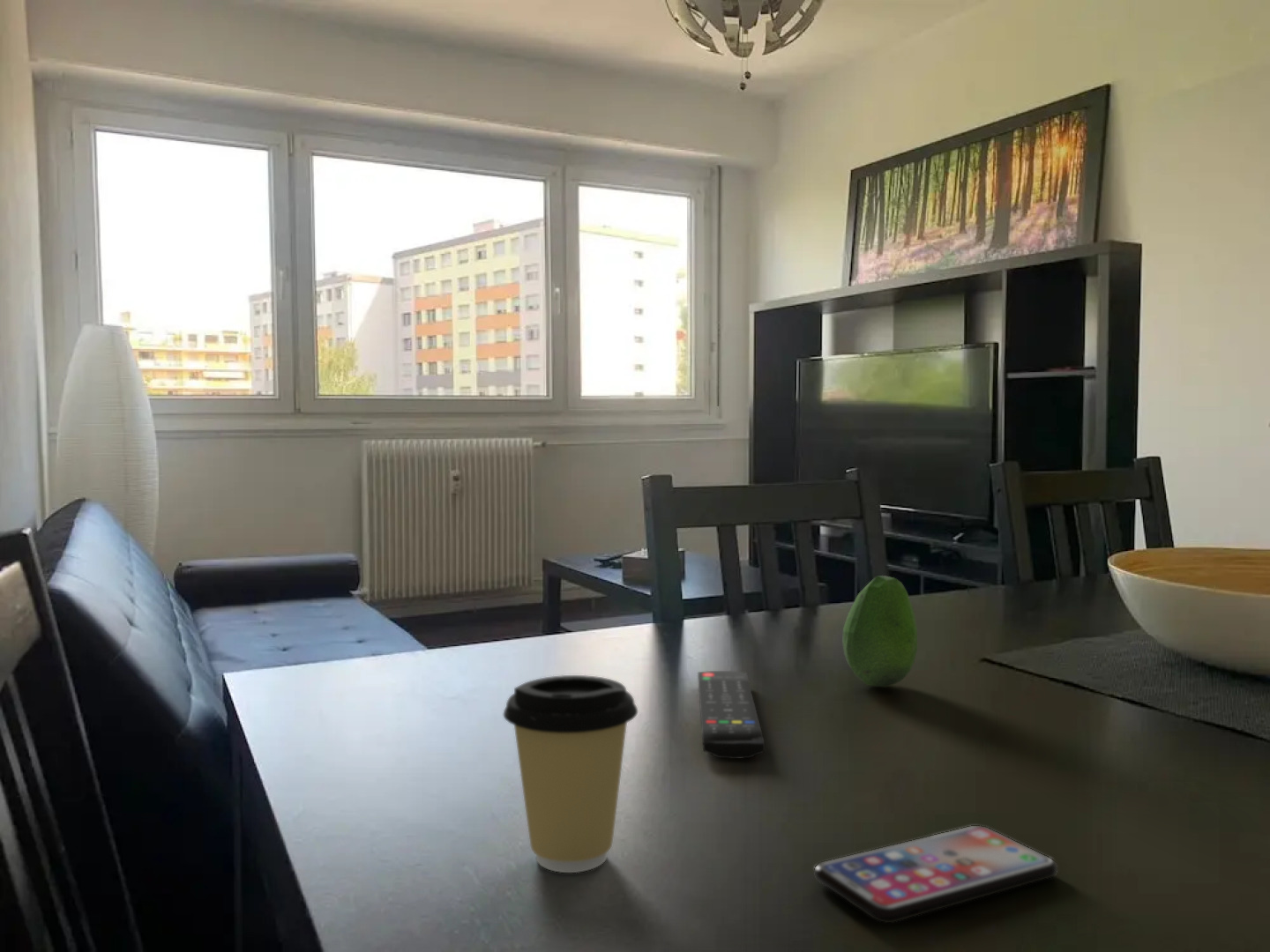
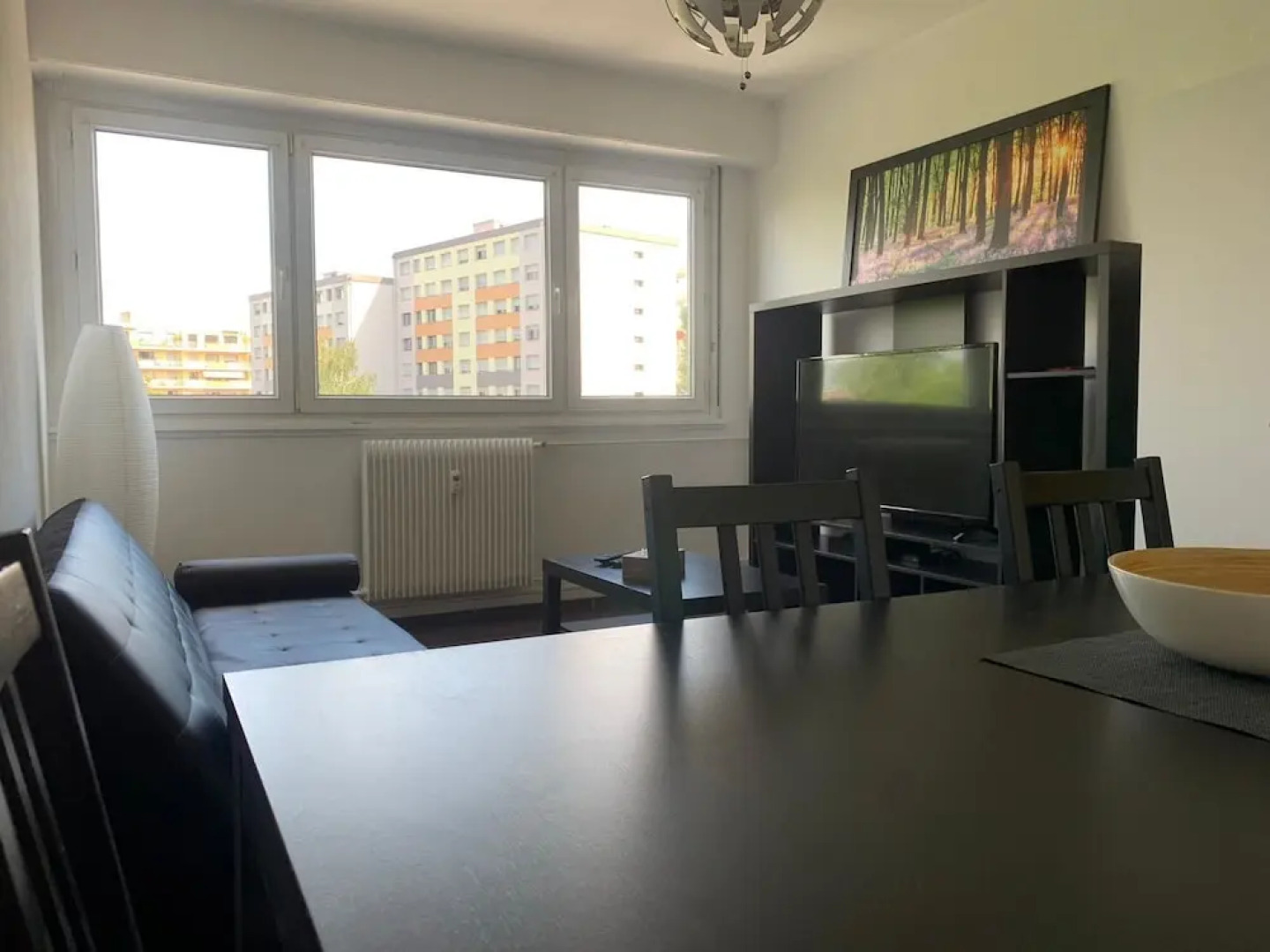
- smartphone (936, 869)
- coffee cup (571, 769)
- remote control (727, 709)
- fruit (879, 629)
